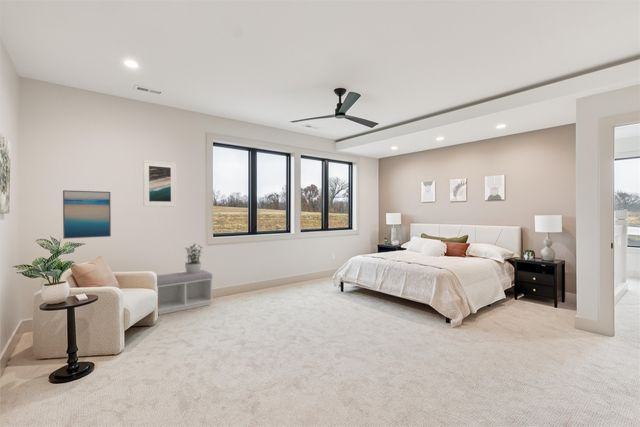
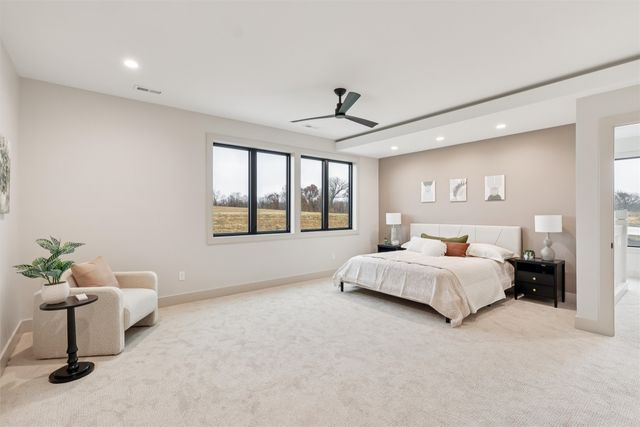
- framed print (160, 184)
- bench (181, 290)
- potted plant (194, 258)
- wall art (87, 214)
